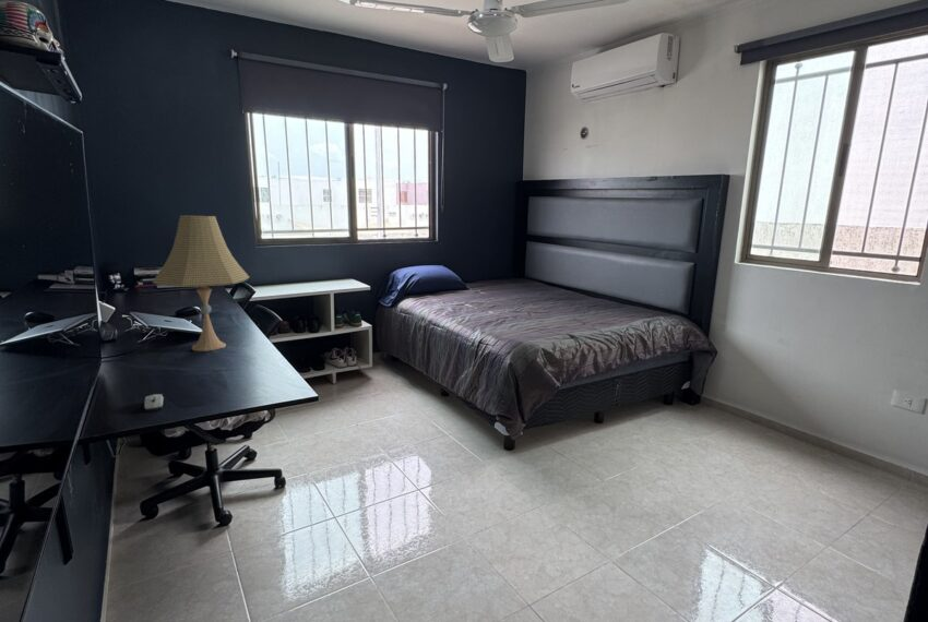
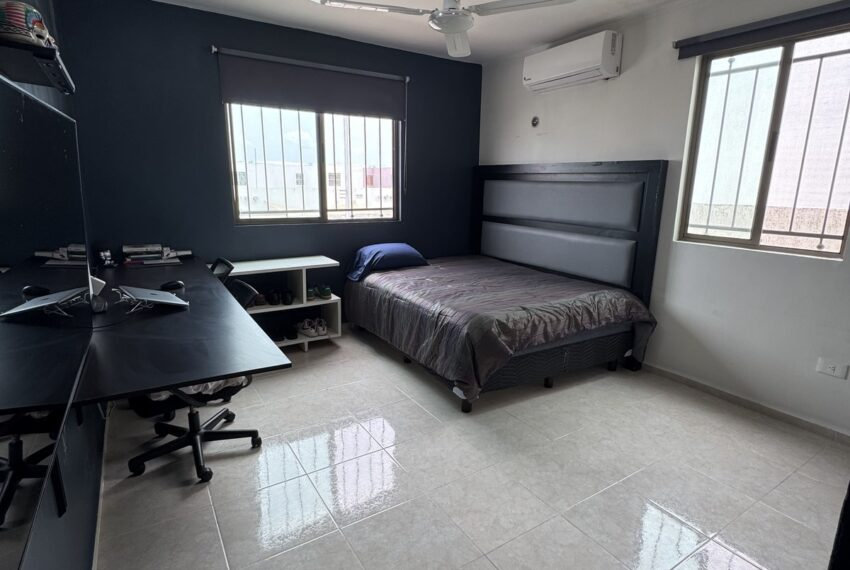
- desk lamp (203, 283)
- computer mouse (153, 400)
